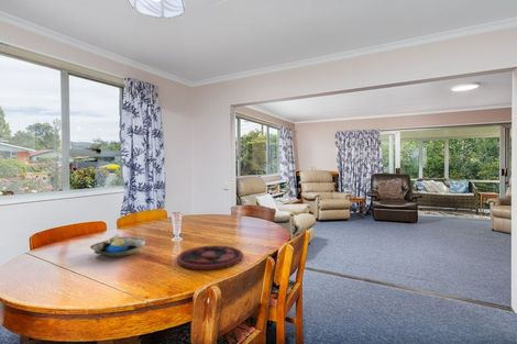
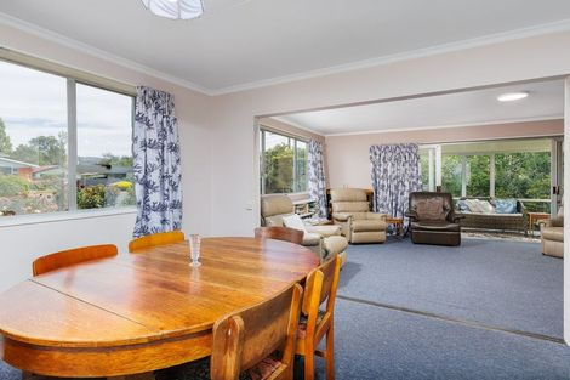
- plate (210, 255)
- decorative bowl (112, 244)
